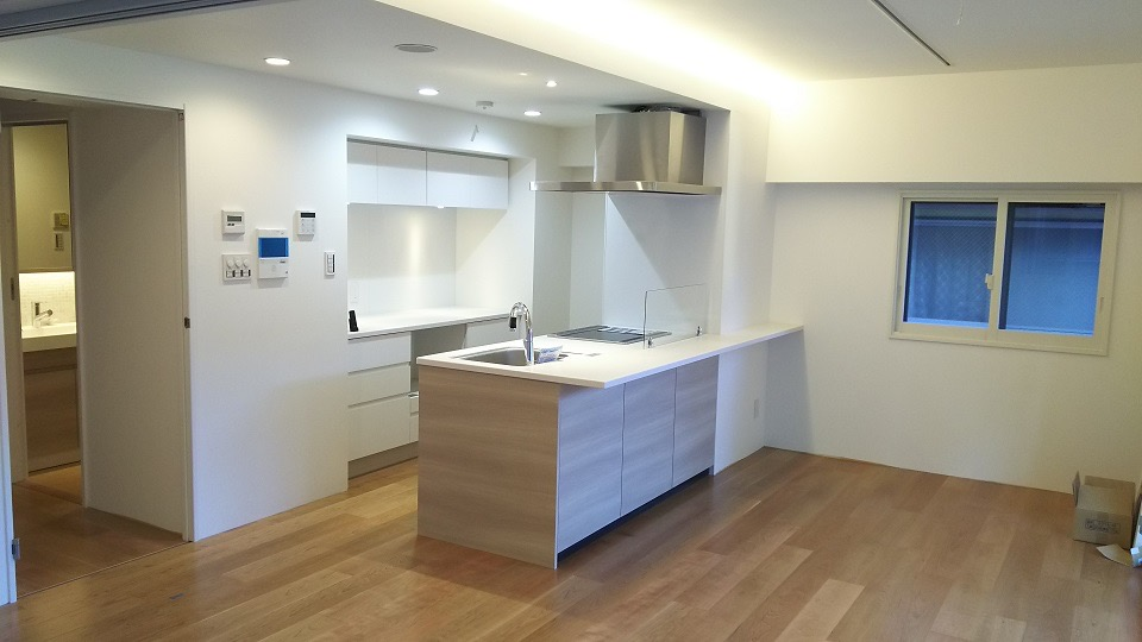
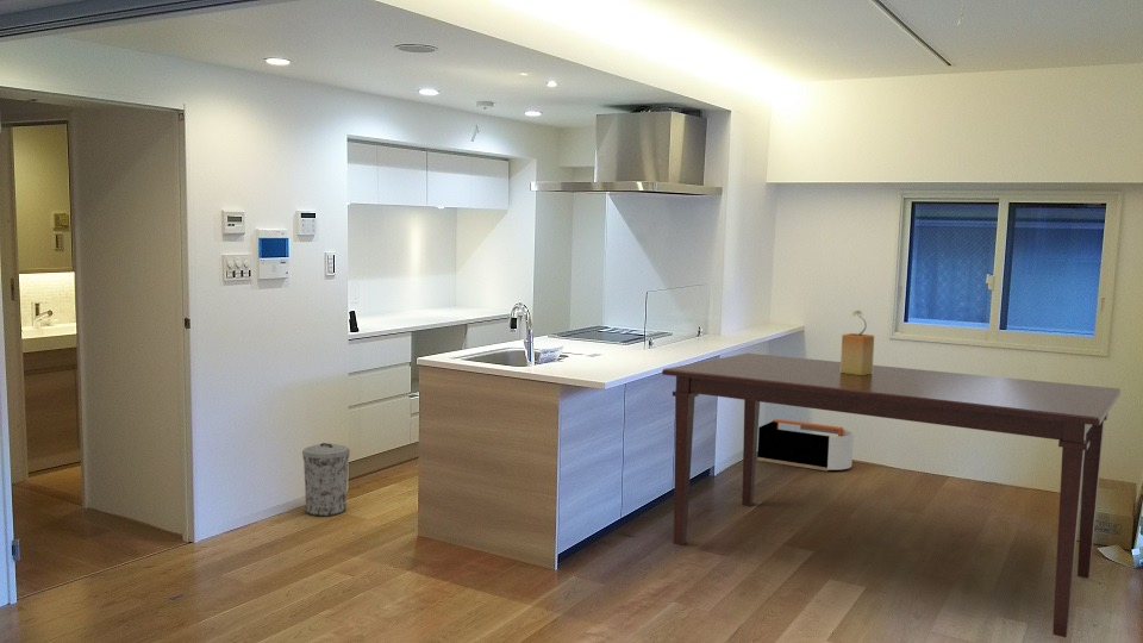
+ dining table (882, 417)
+ trash can (325, 476)
+ potted plant (857, 341)
+ storage bin (807, 444)
